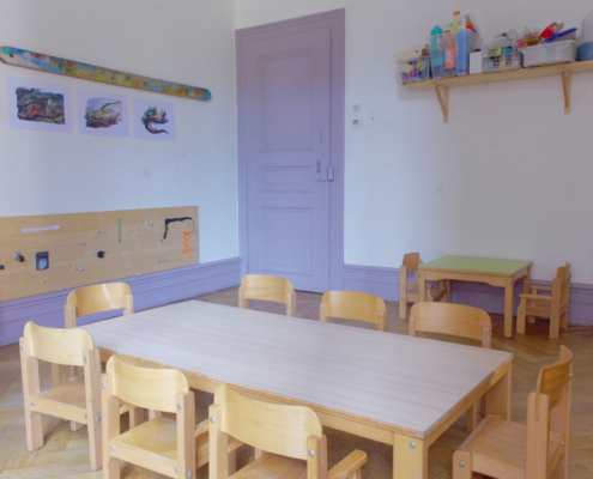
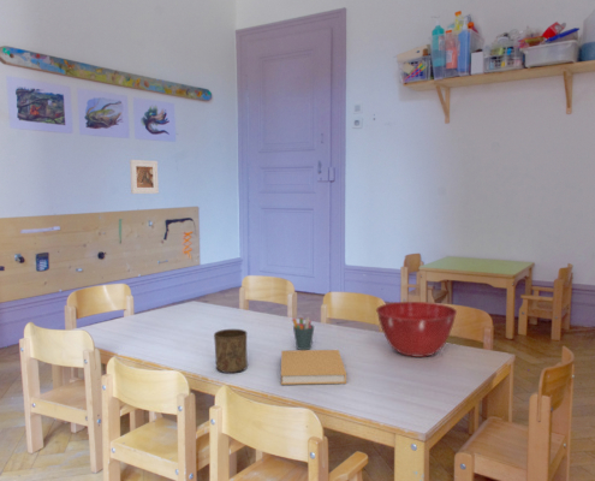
+ cup (231, 350)
+ pen holder (303, 331)
+ book (311, 366)
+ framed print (144, 177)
+ mixing bowl (415, 329)
